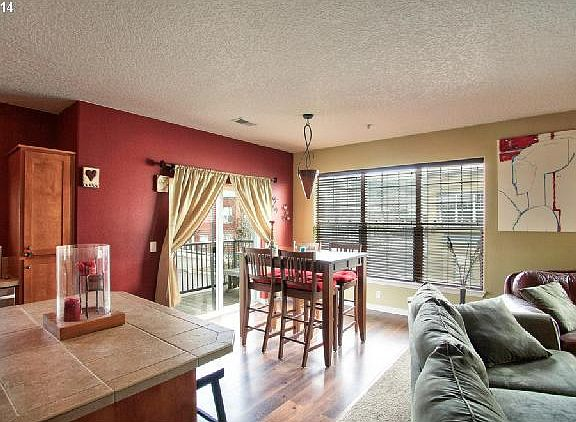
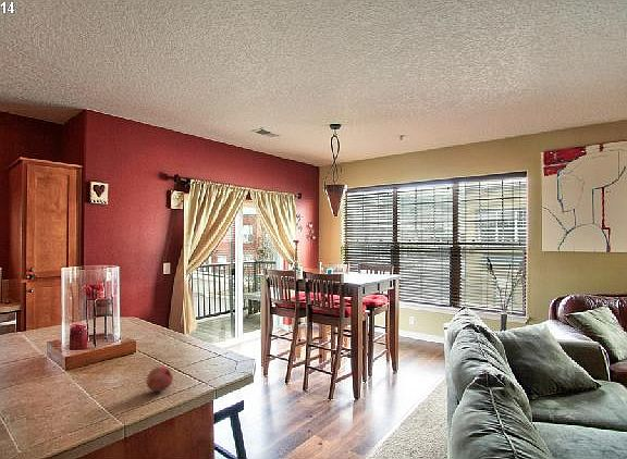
+ fruit (159, 379)
